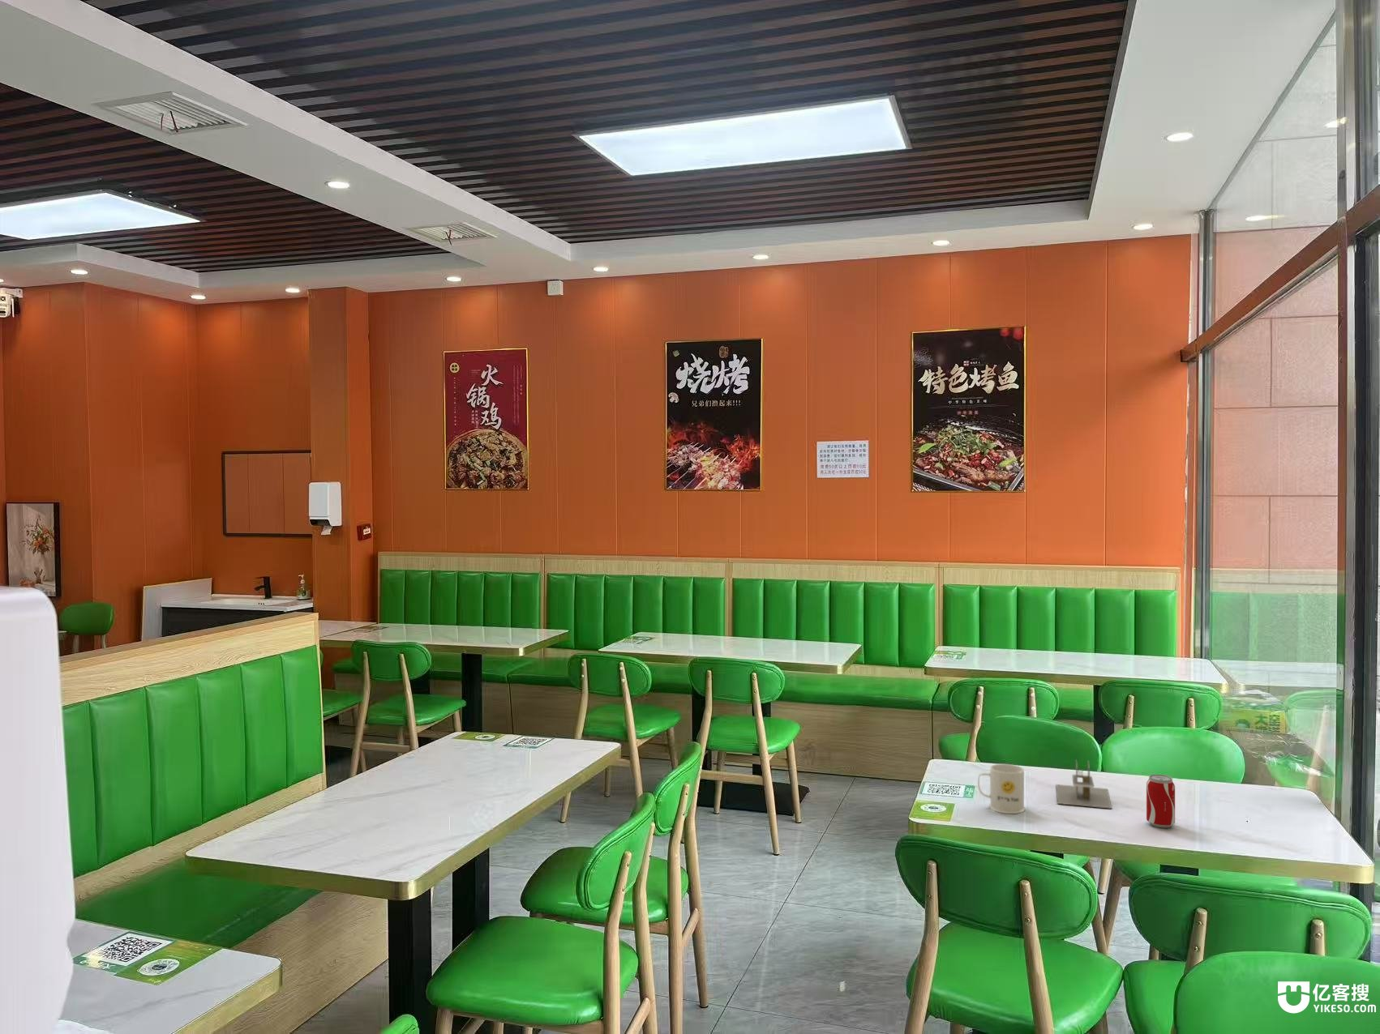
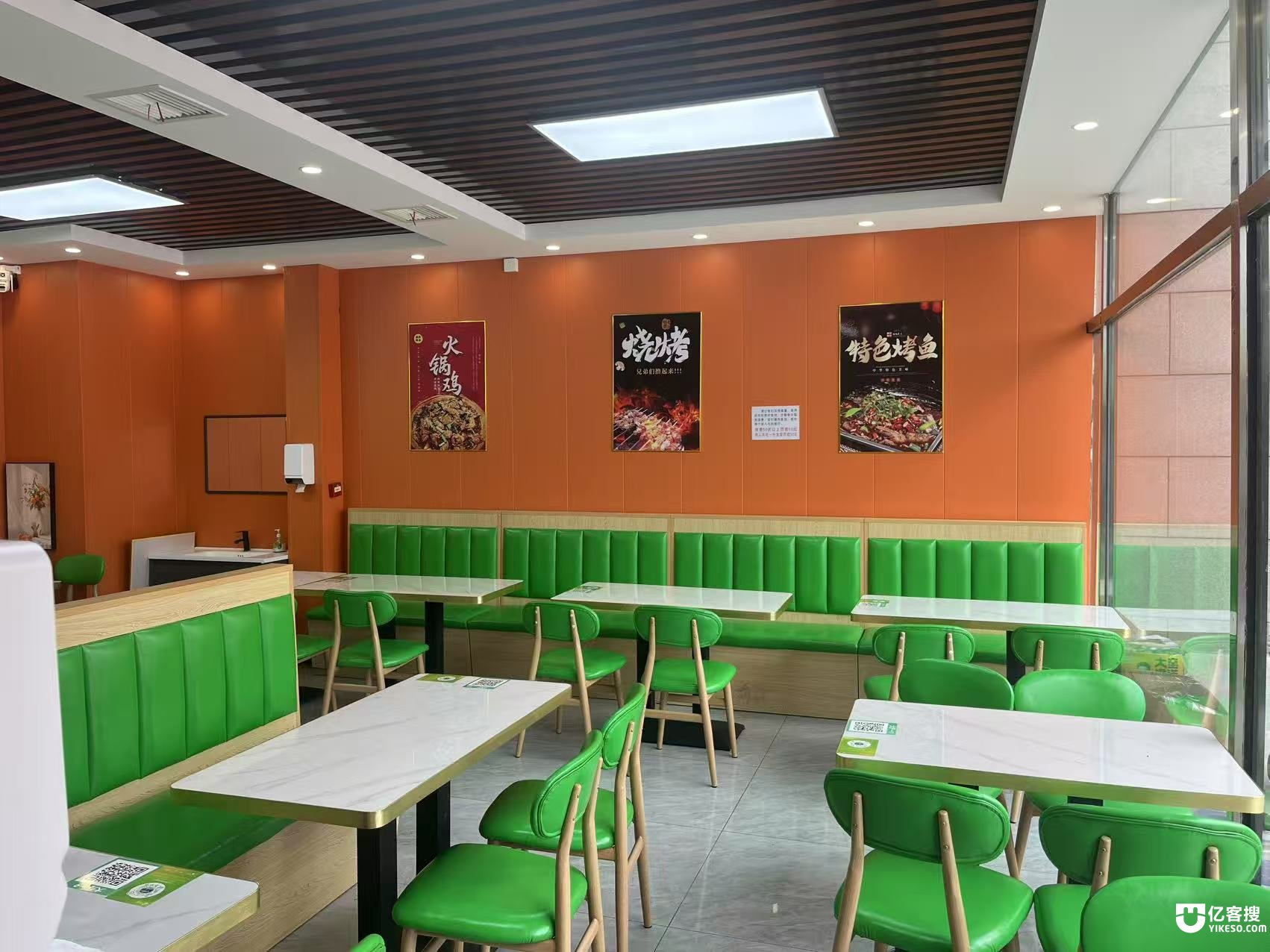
- mug (1002, 787)
- beverage can (1161, 800)
- napkin holder (1082, 780)
